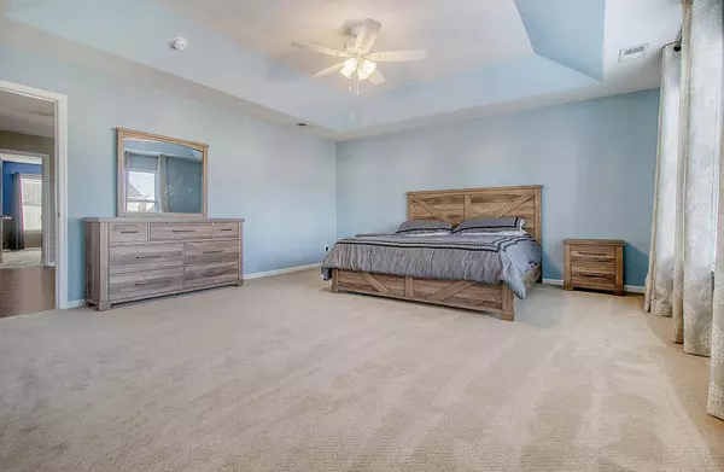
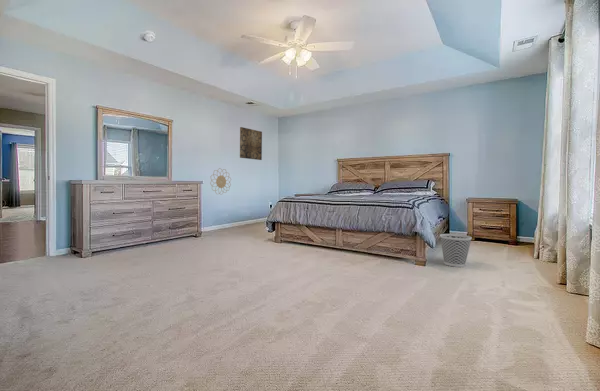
+ wall art (251, 144)
+ decorative wall piece (220, 181)
+ wastebasket (454, 250)
